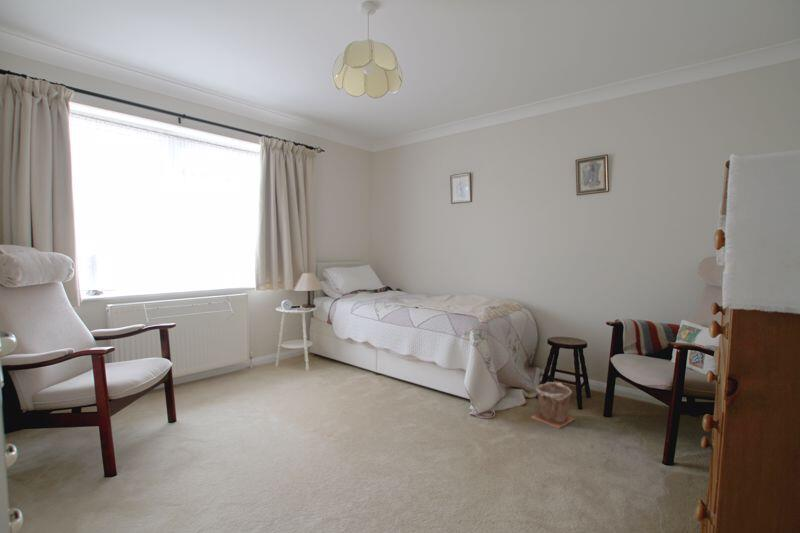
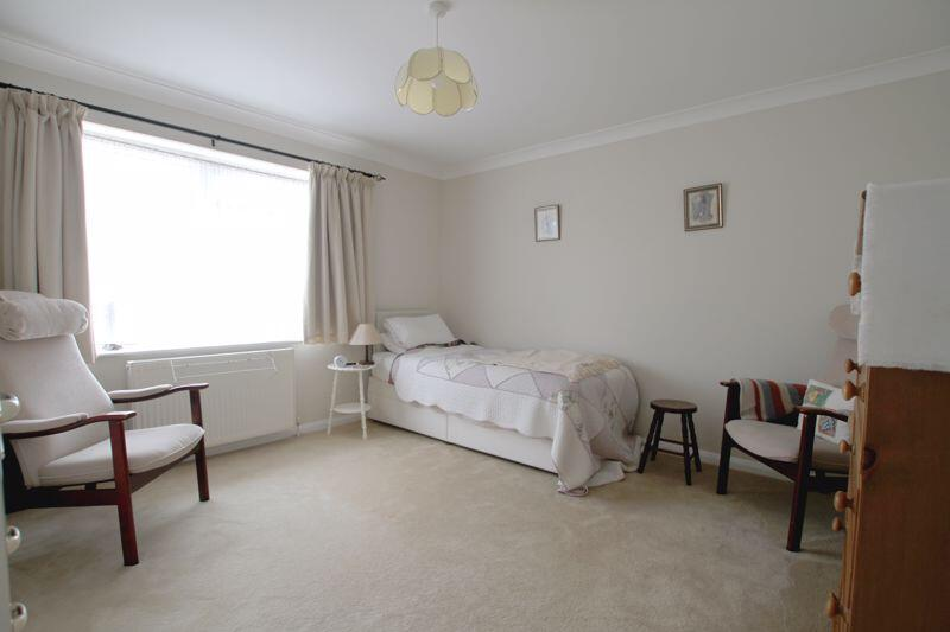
- plant pot (552, 402)
